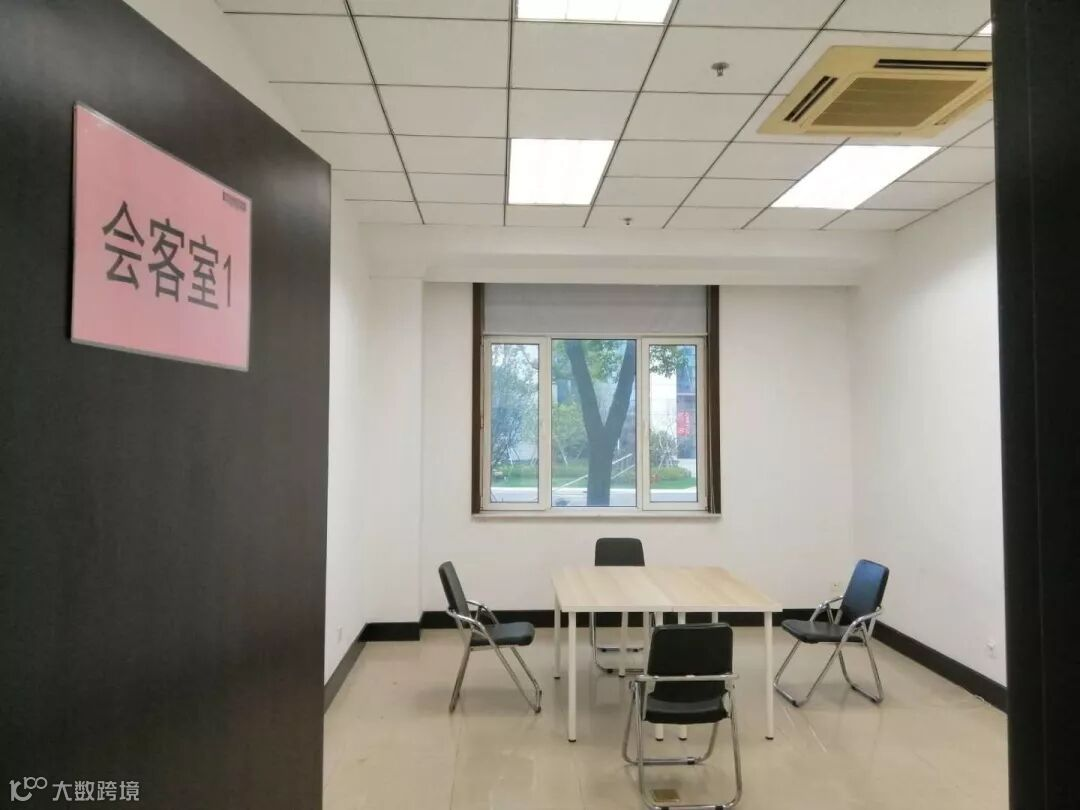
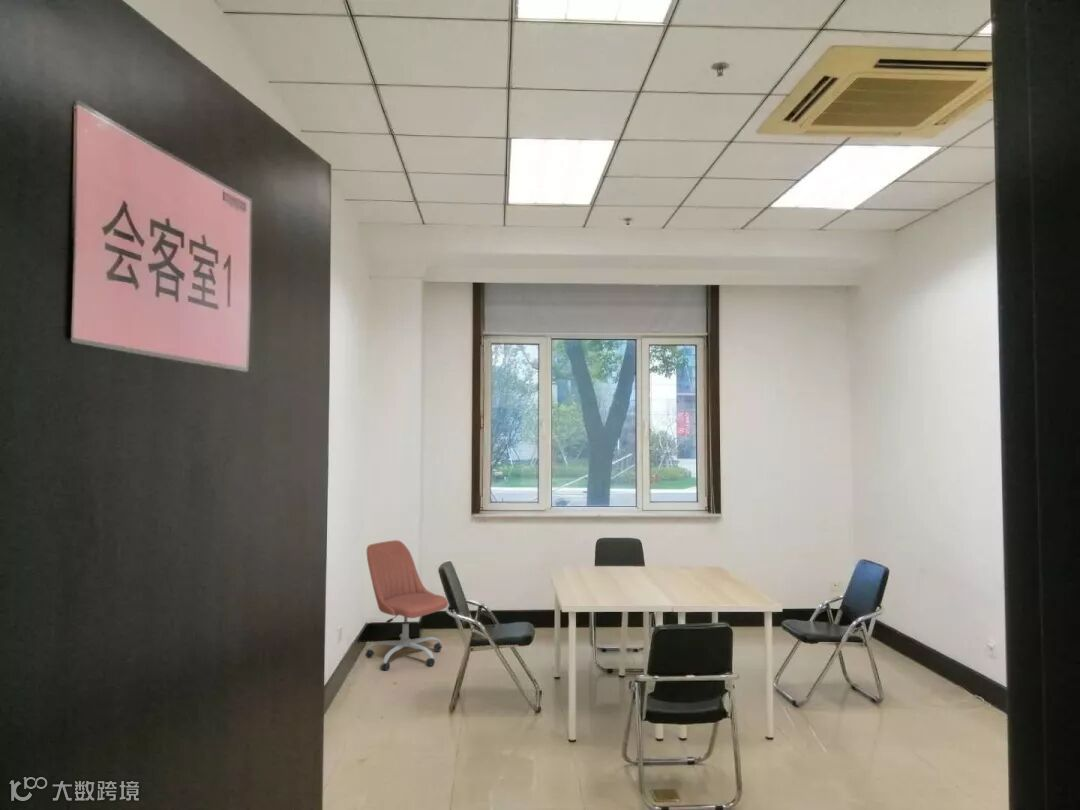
+ office chair (406, 601)
